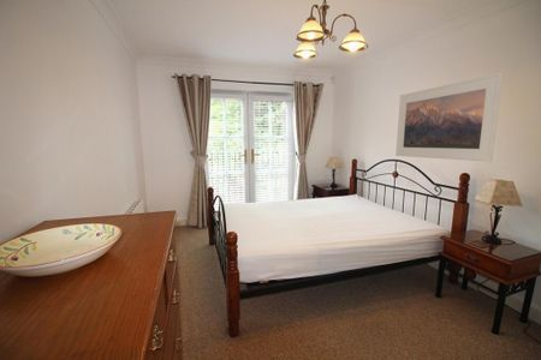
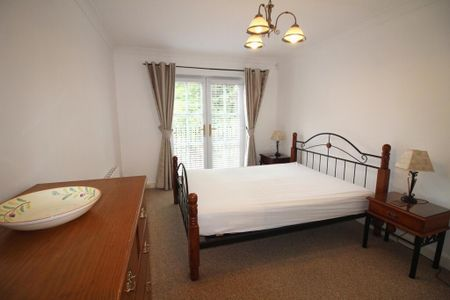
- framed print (438, 122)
